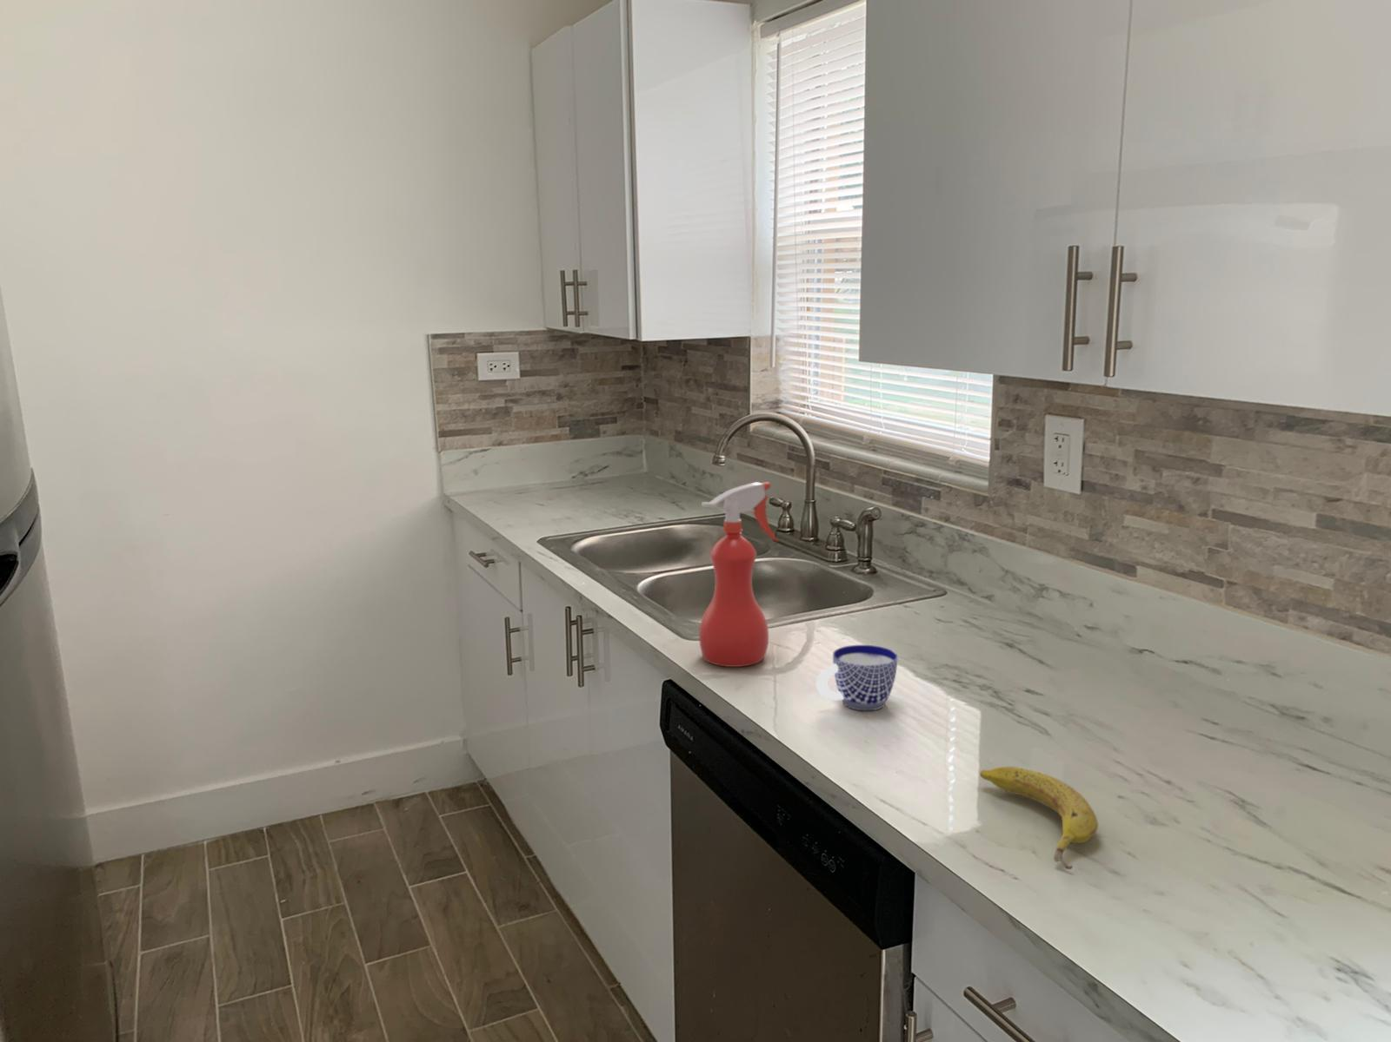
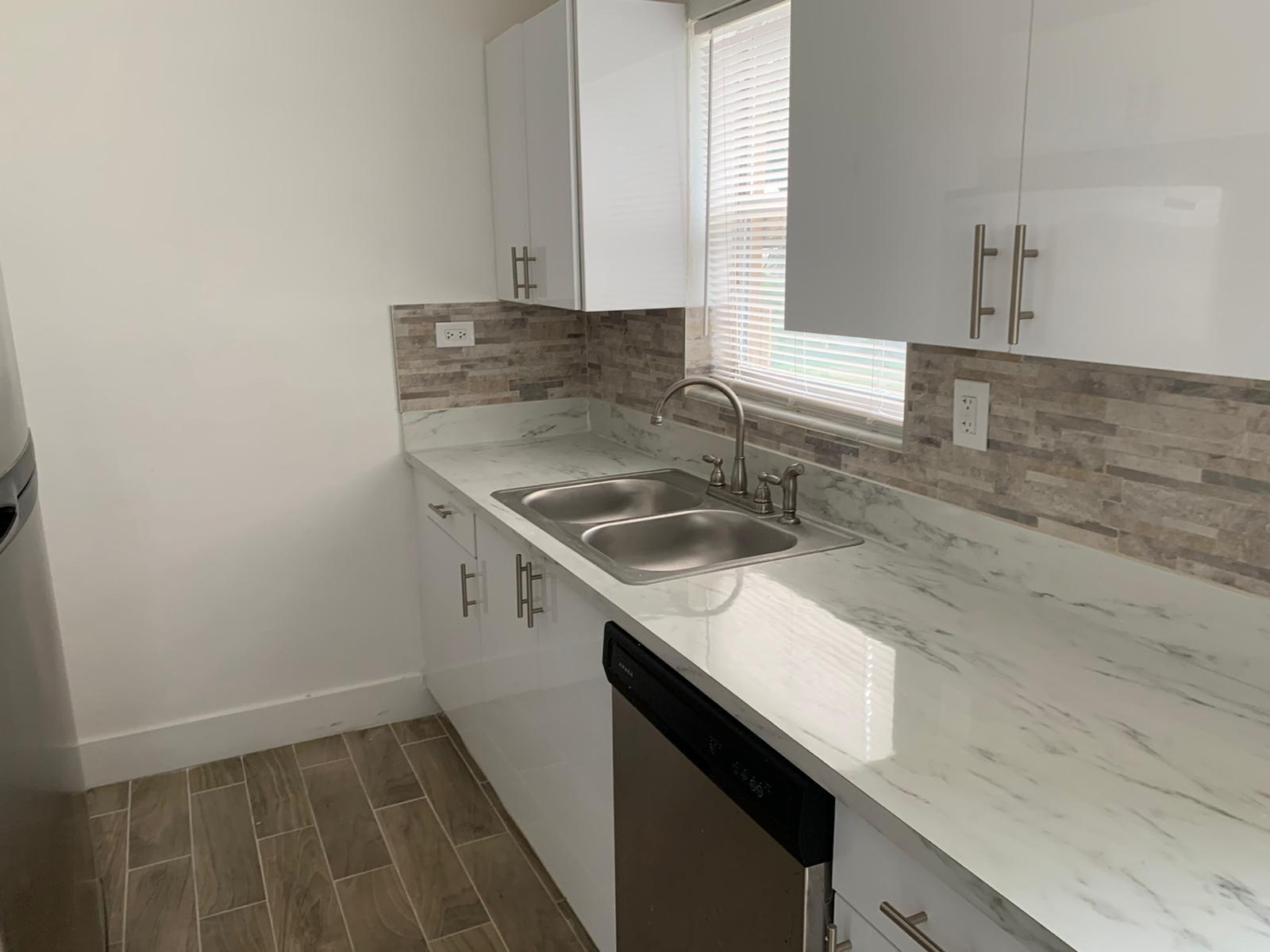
- cup (855, 680)
- spray bottle (740, 571)
- fruit (1044, 804)
